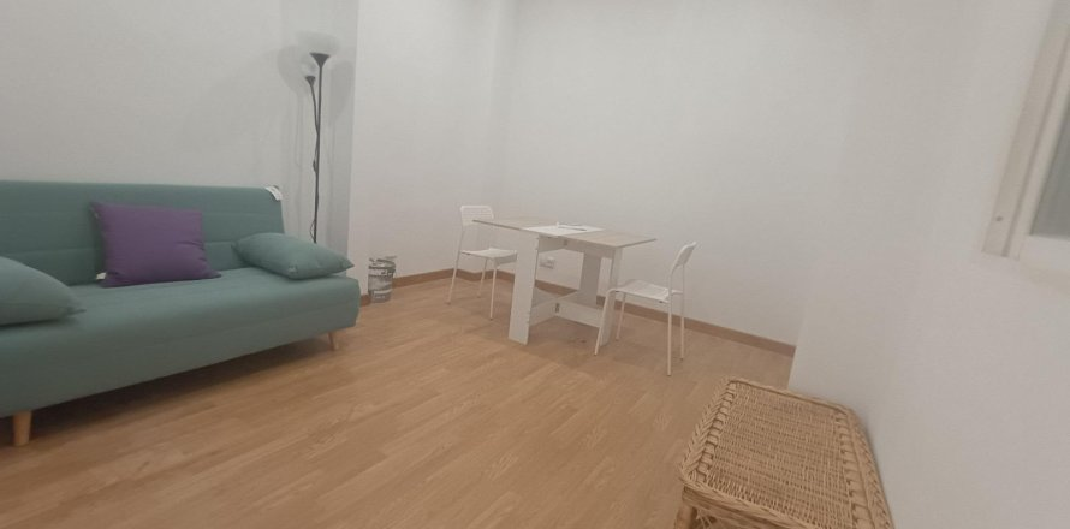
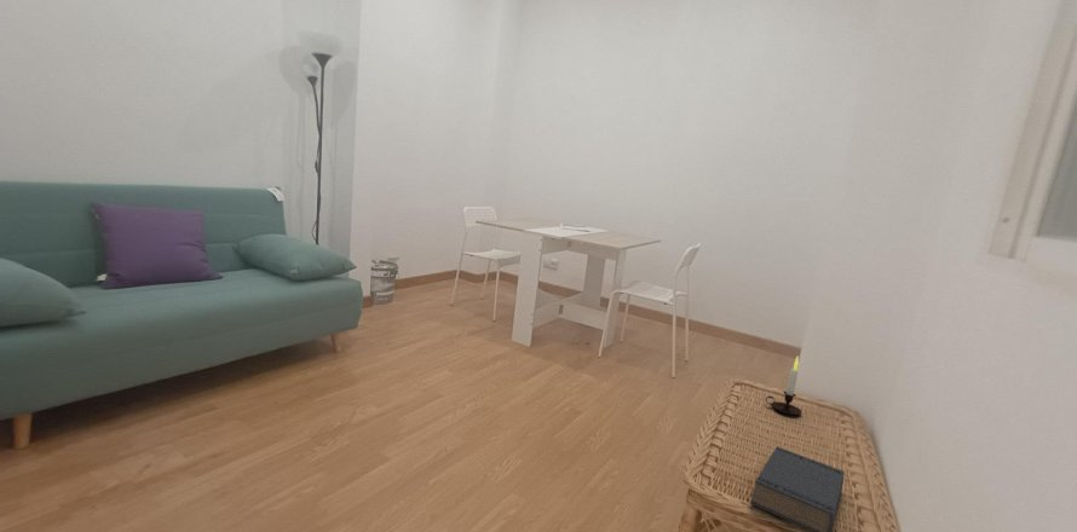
+ book (799, 486)
+ candle (788, 382)
